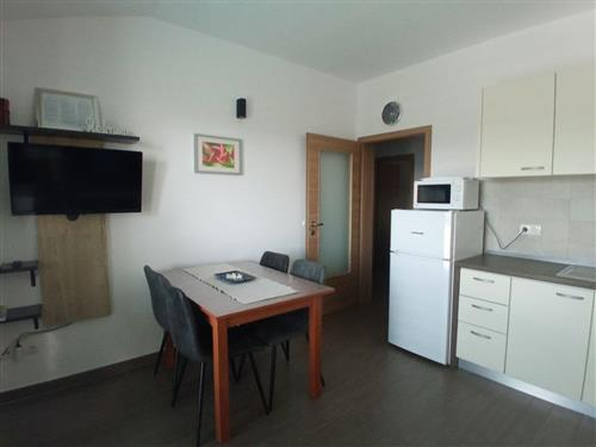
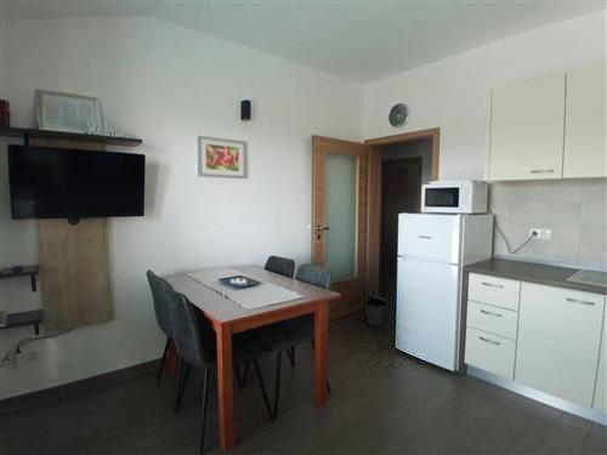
+ trash can (375, 307)
